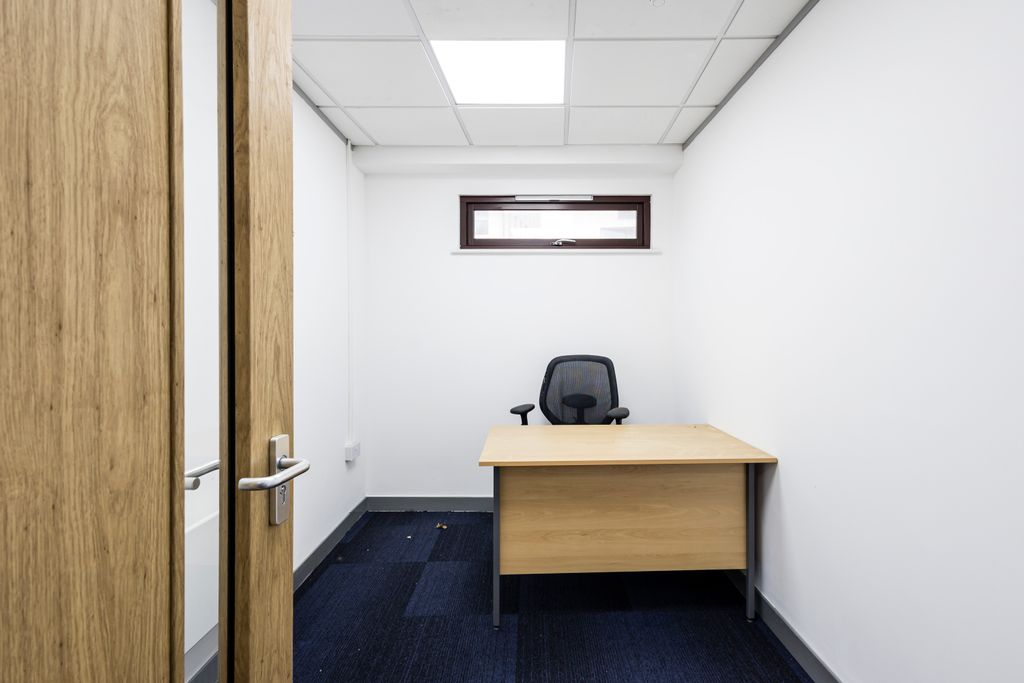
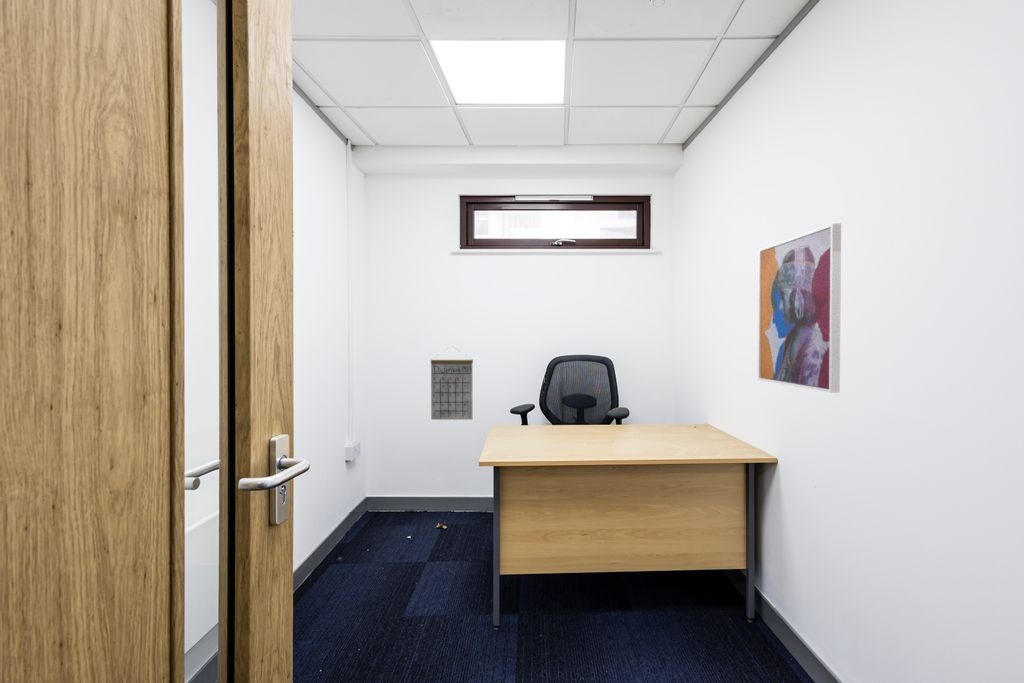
+ wall art (794, 311)
+ calendar (451, 382)
